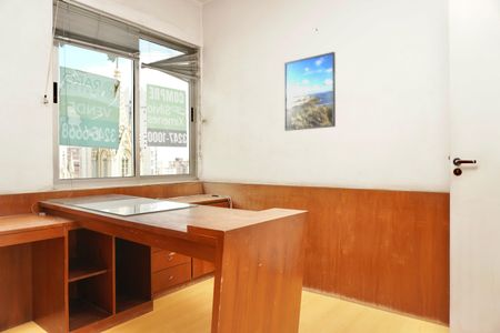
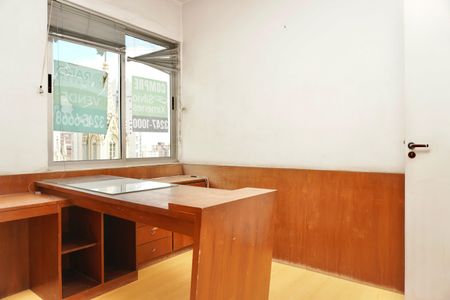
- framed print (308, 93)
